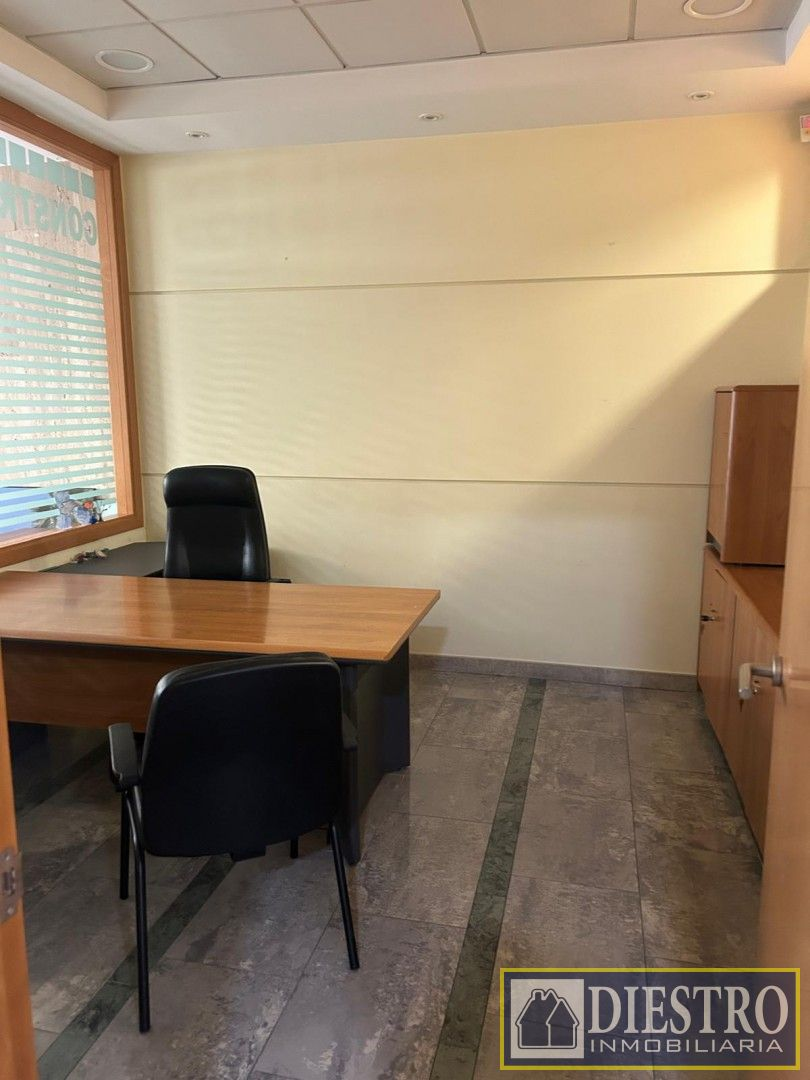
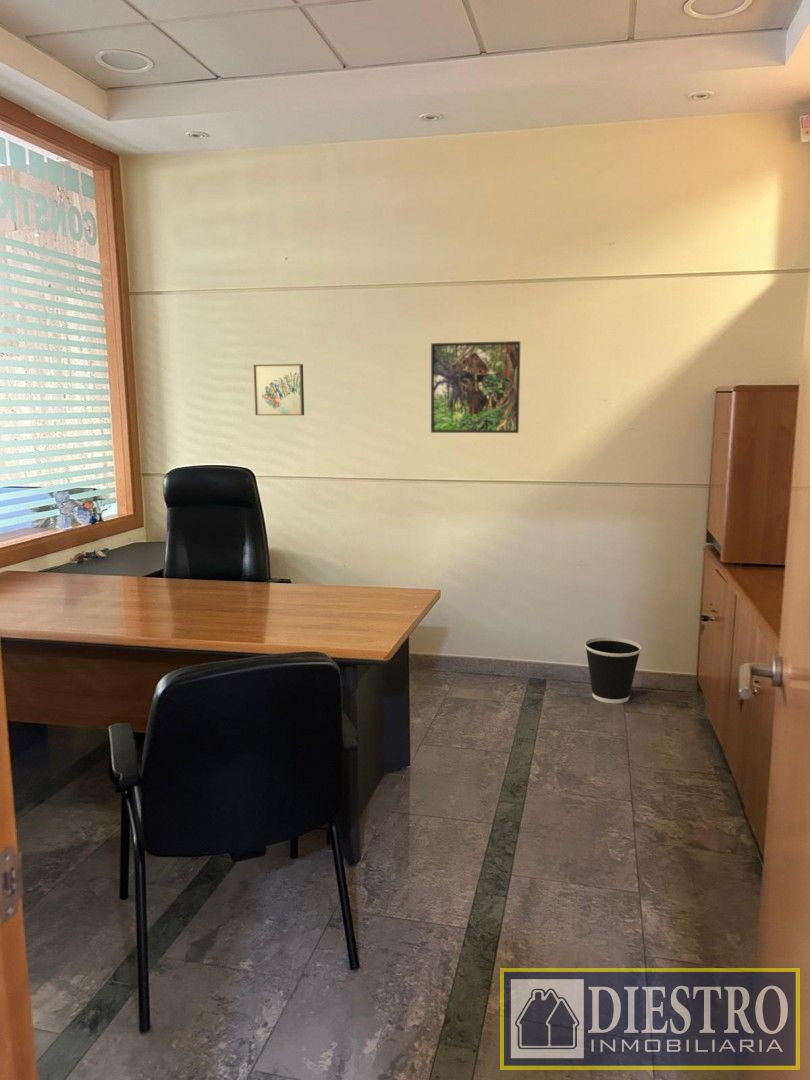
+ wall art (278, 390)
+ wastebasket (611, 671)
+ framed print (474, 388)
